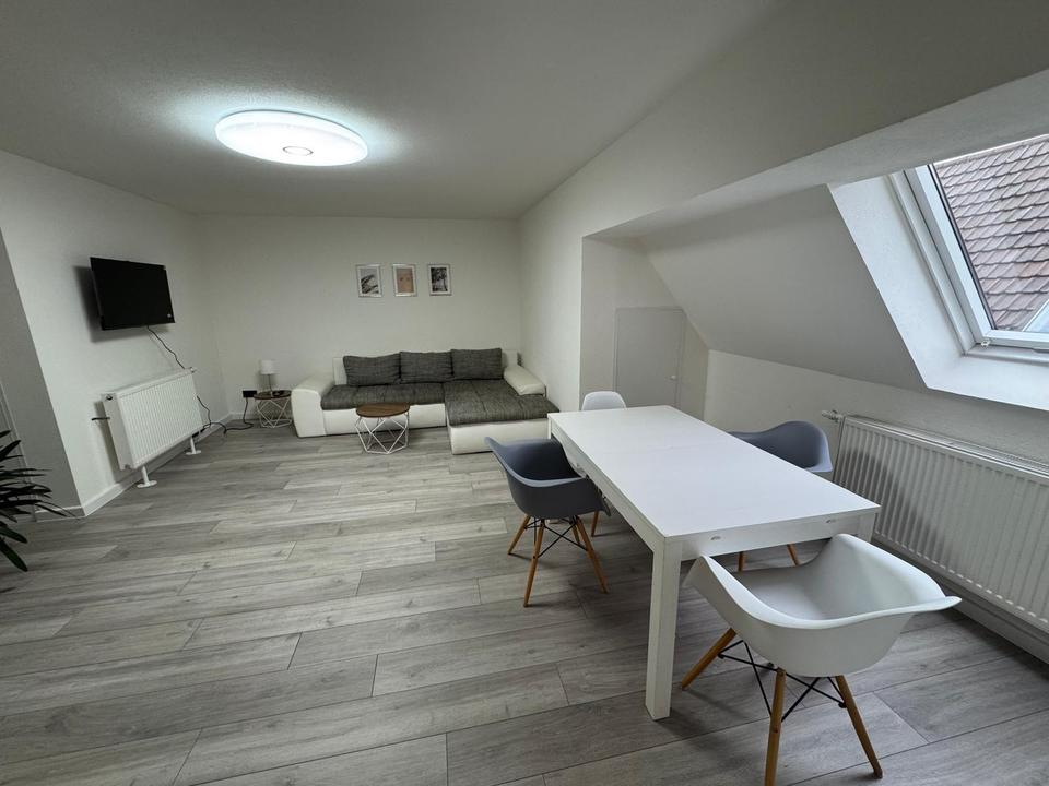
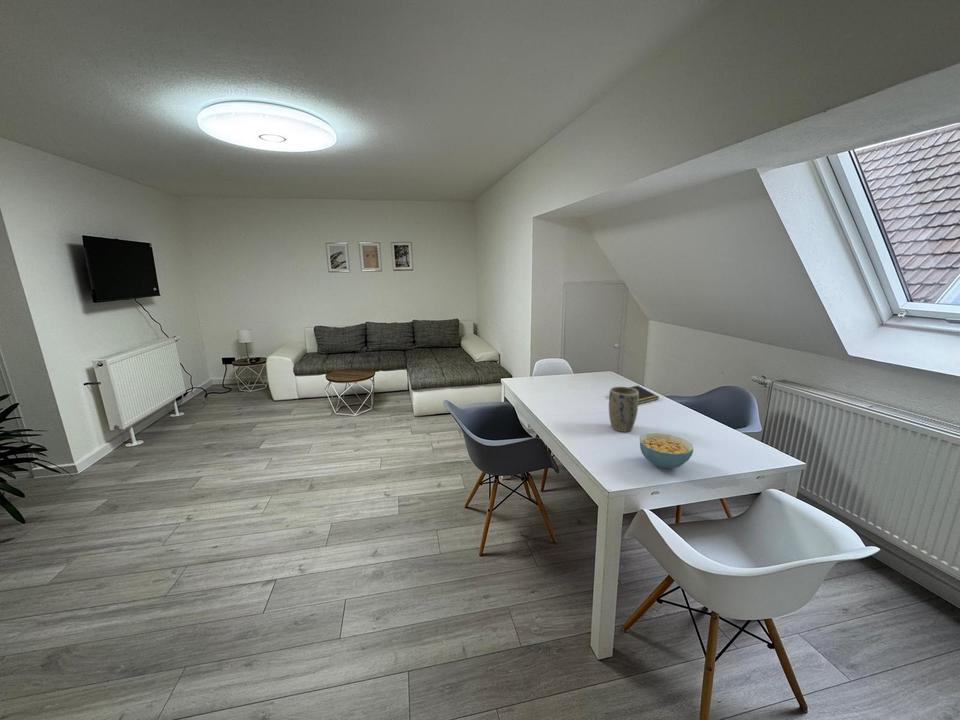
+ plant pot (622, 409)
+ cereal bowl (664, 454)
+ notepad (638, 392)
